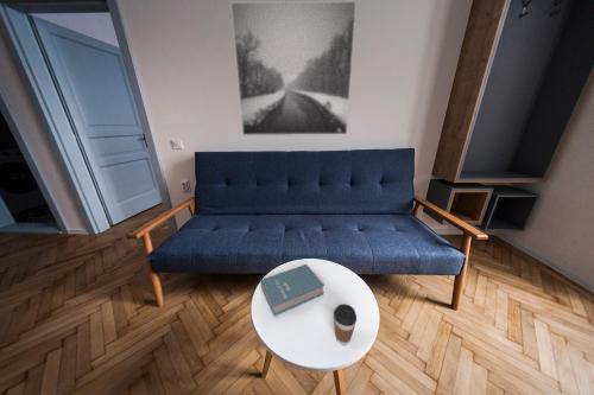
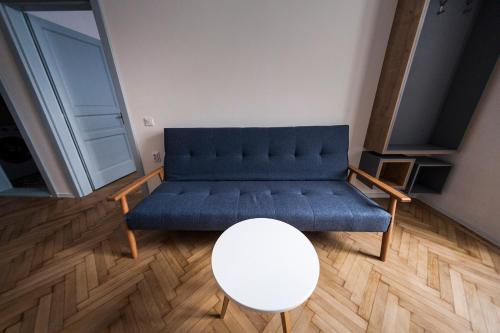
- coffee cup (343, 325)
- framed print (293, 75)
- book (291, 286)
